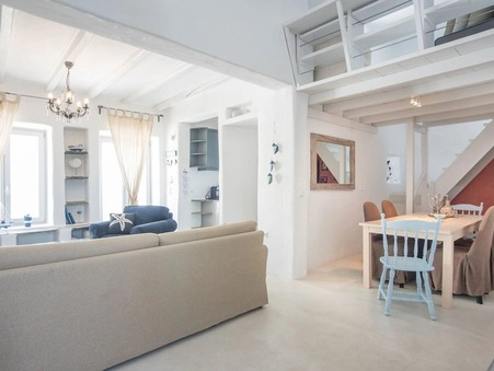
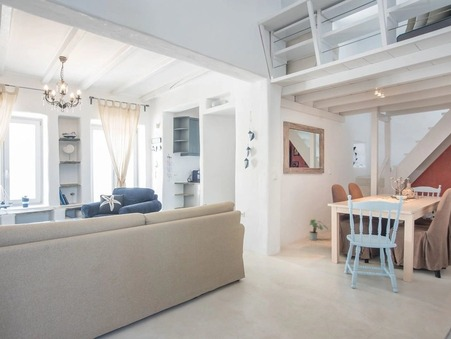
+ potted plant (315, 229)
